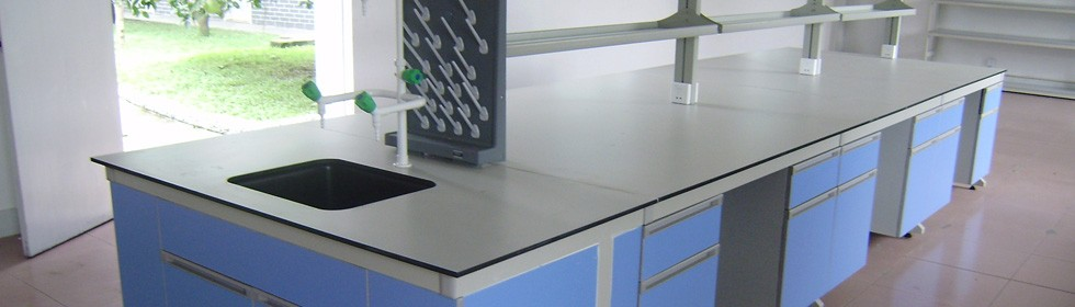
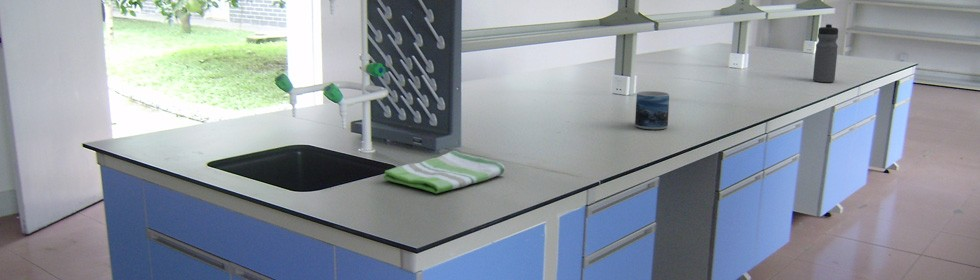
+ water bottle (826, 52)
+ mug (648, 108)
+ dish towel (445, 170)
